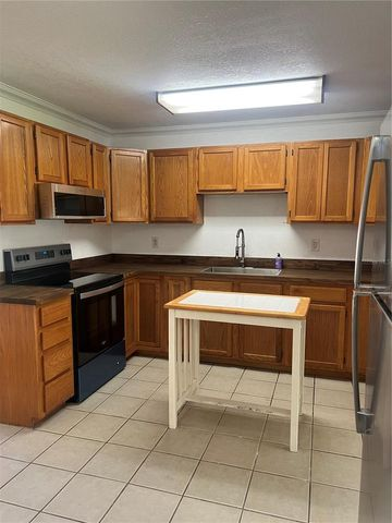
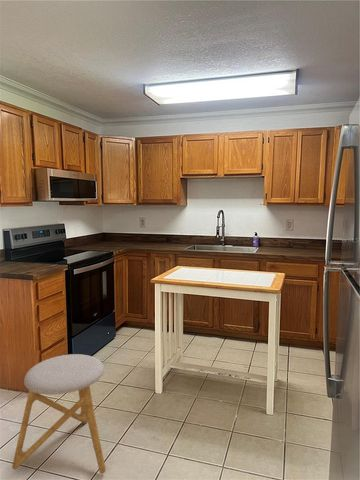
+ stool (71, 408)
